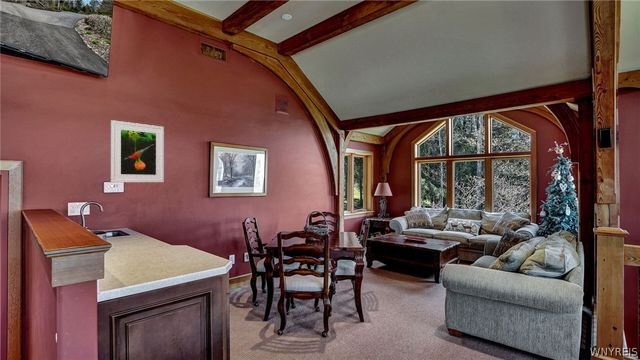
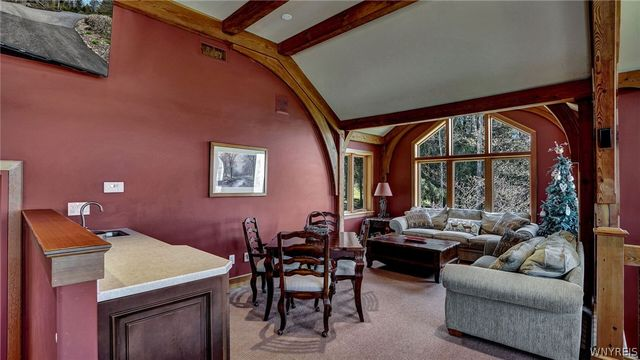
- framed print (138, 153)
